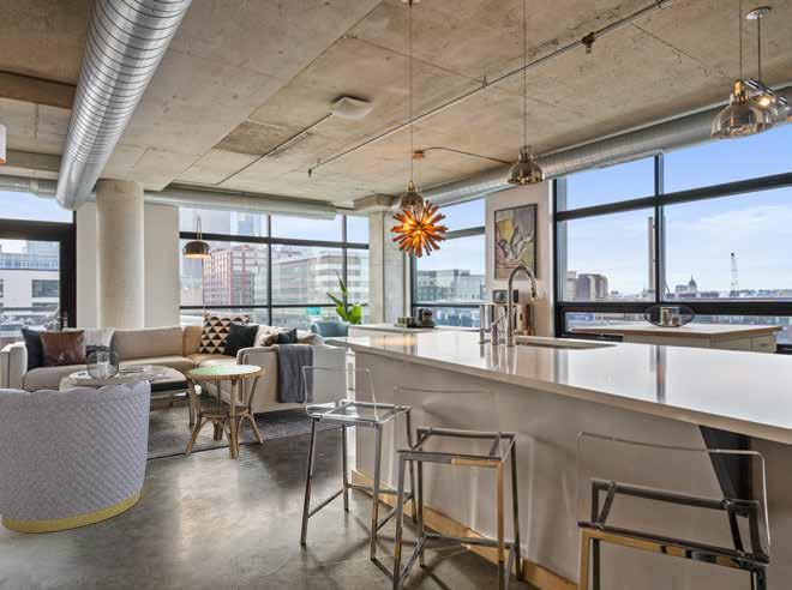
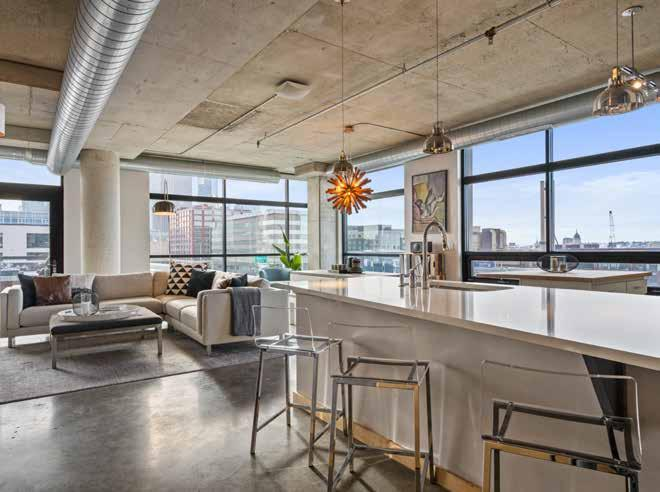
- armchair (76, 440)
- side table (226, 408)
